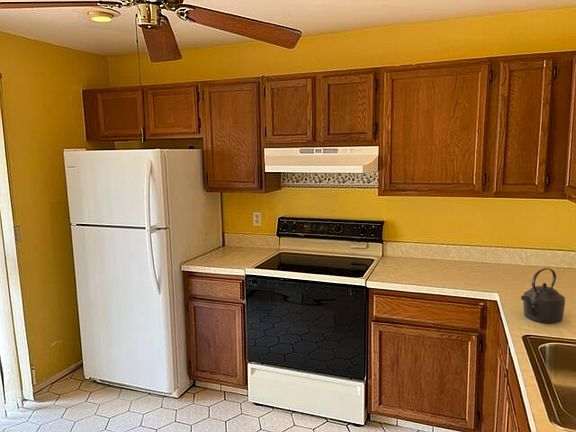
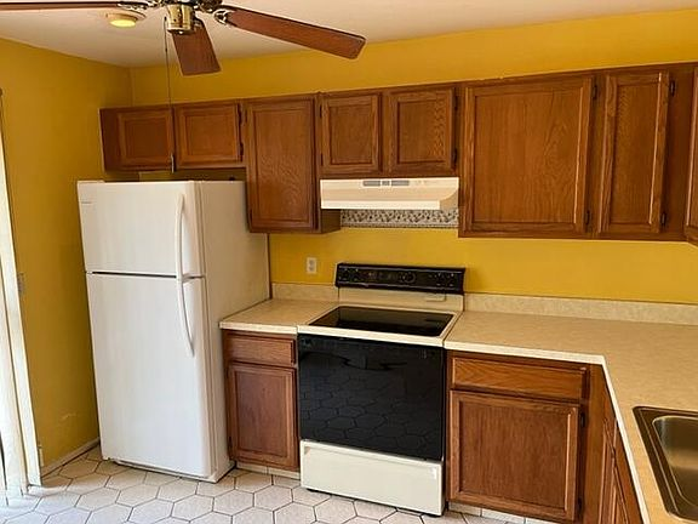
- kettle (538, 294)
